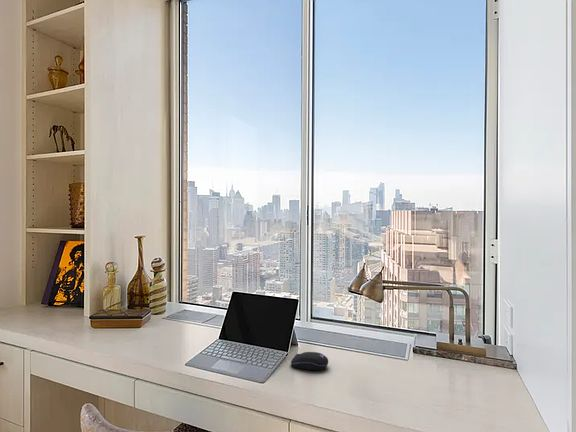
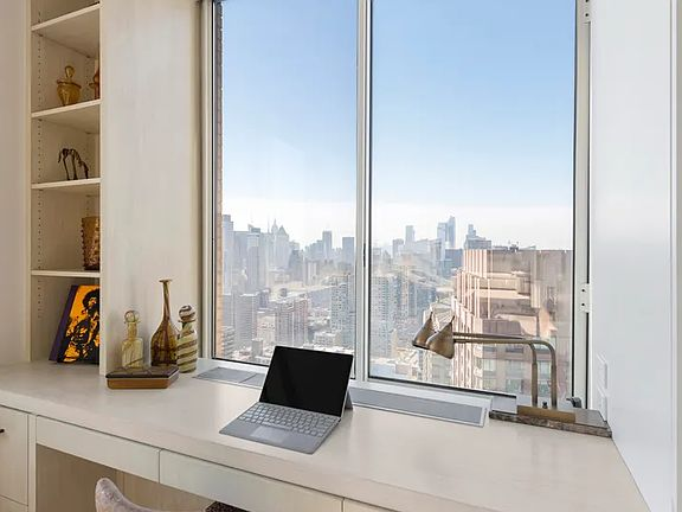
- computer mouse (309, 359)
